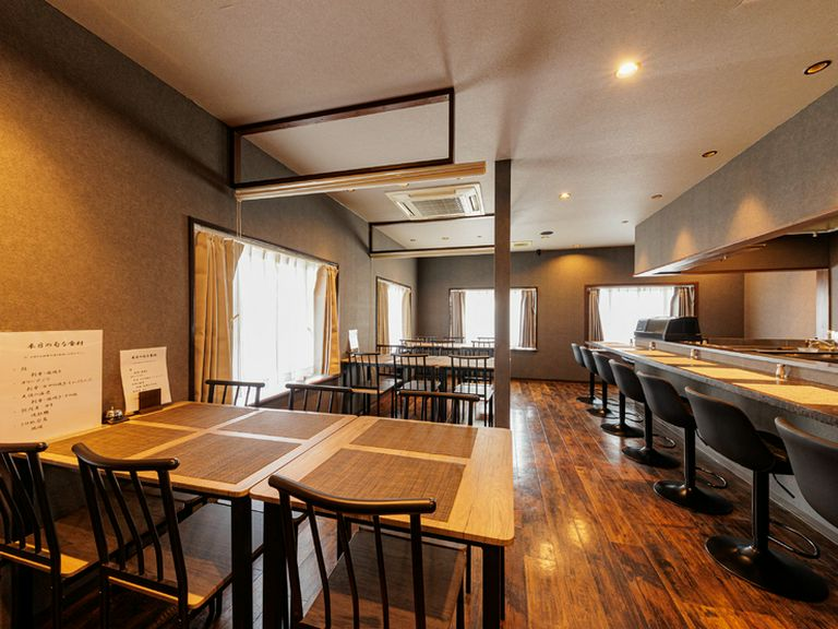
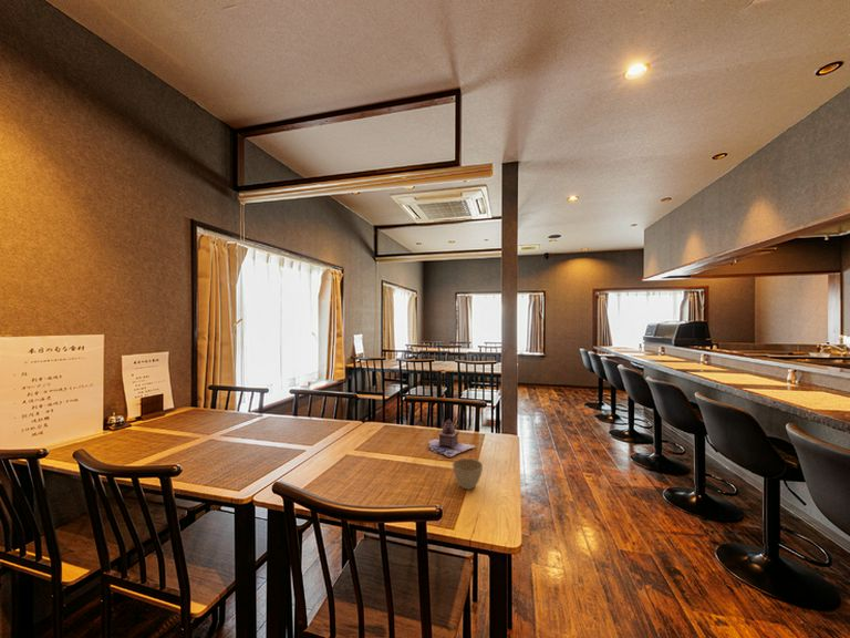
+ teapot (447, 433)
+ flower pot (467, 474)
